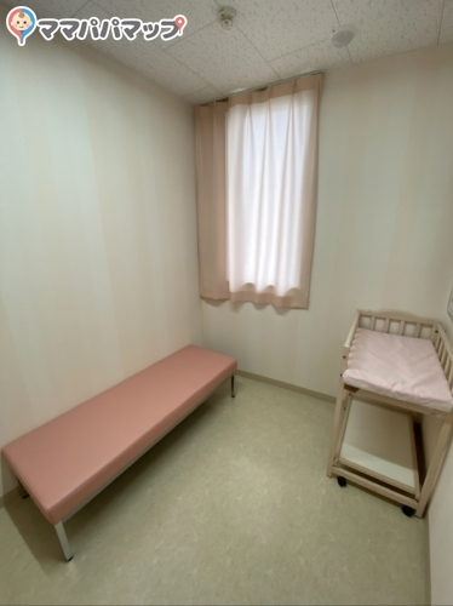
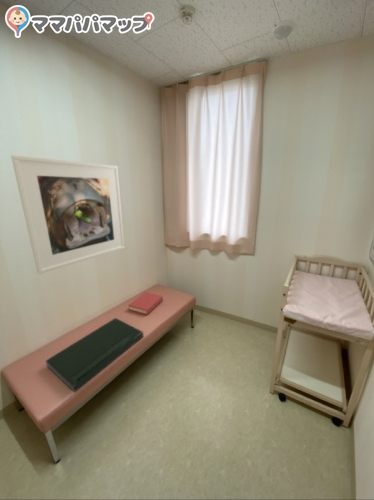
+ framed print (82, 213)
+ cushion (99, 347)
+ hardback book (146, 302)
